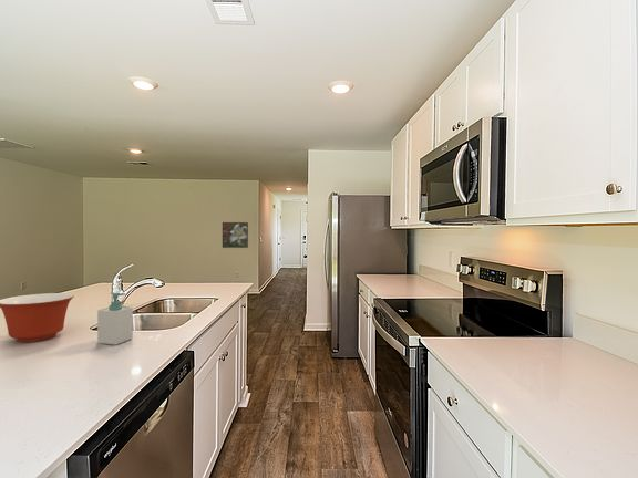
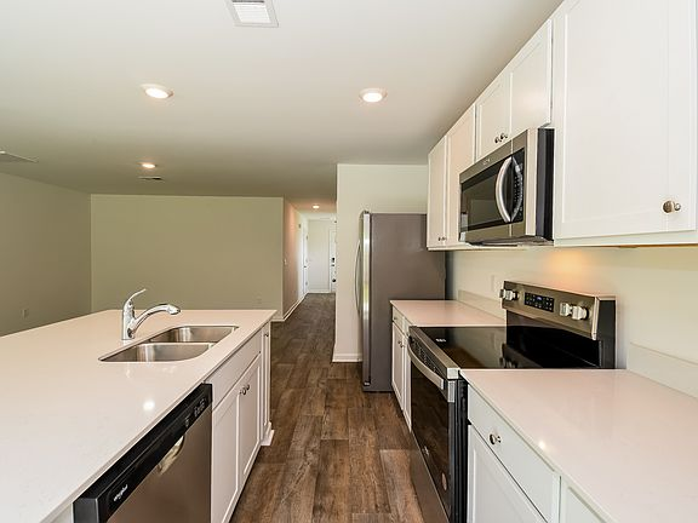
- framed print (235, 235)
- mixing bowl (37, 318)
- soap bottle (115, 316)
